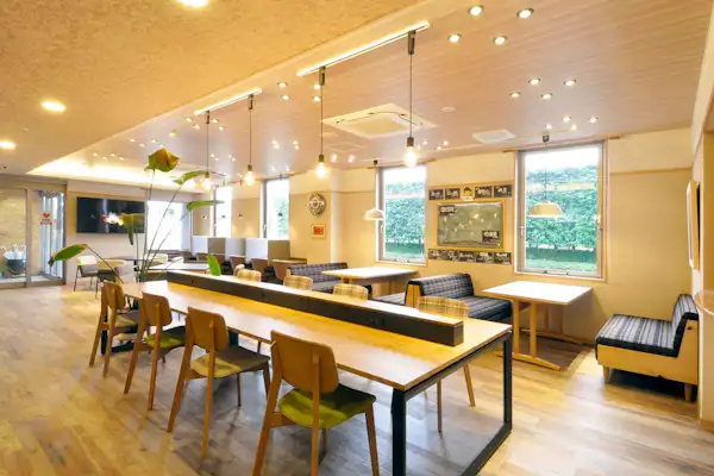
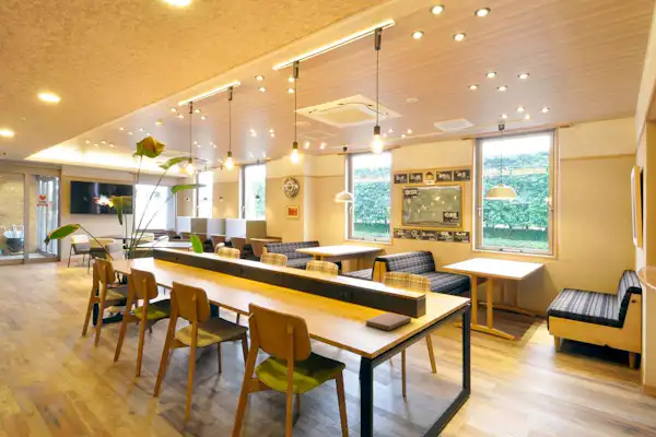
+ notebook (388, 320)
